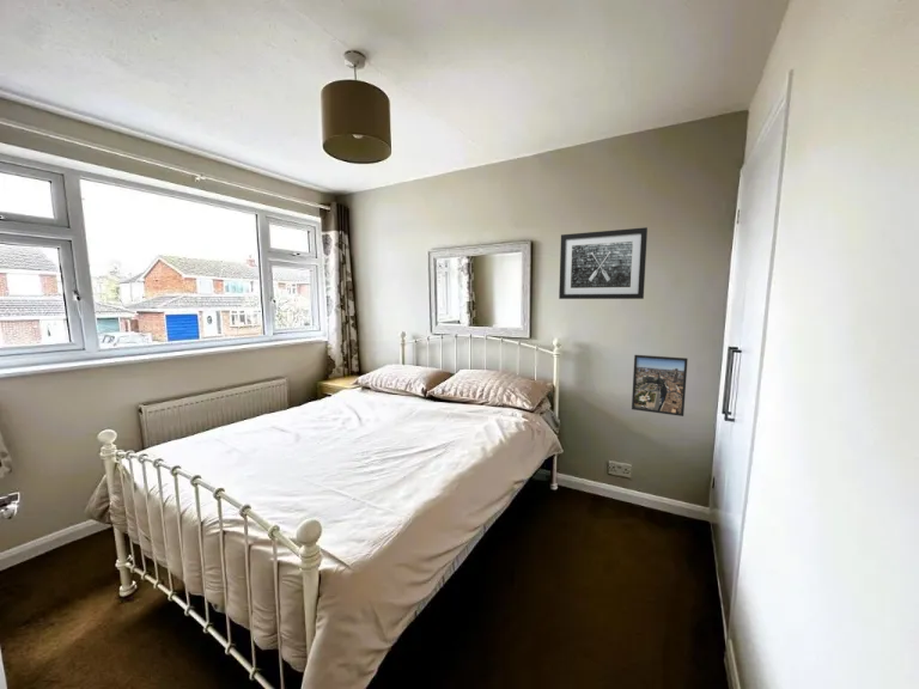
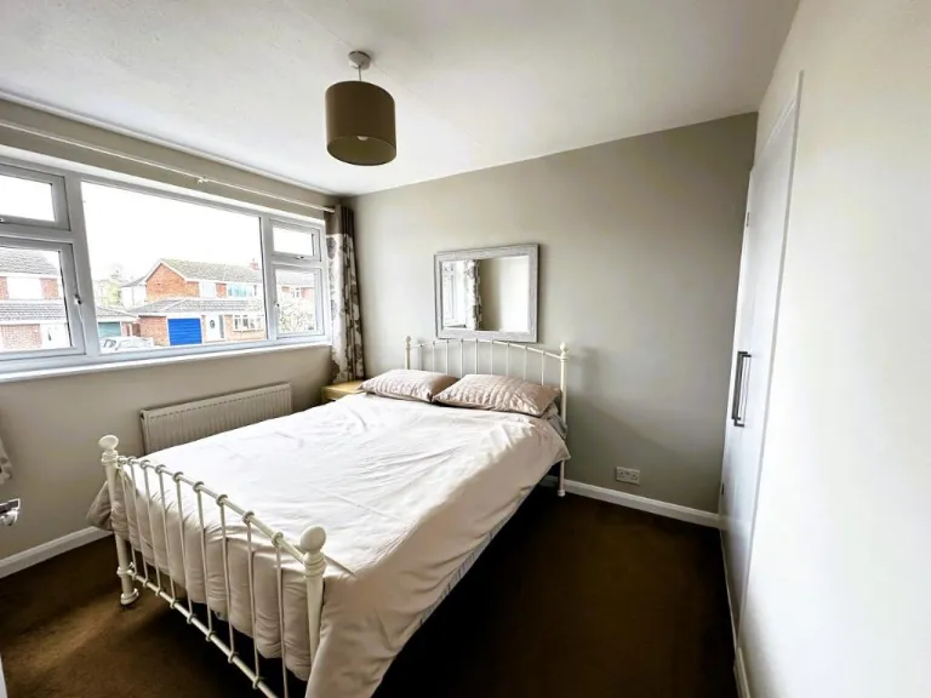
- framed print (658, 384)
- wall art (601, 266)
